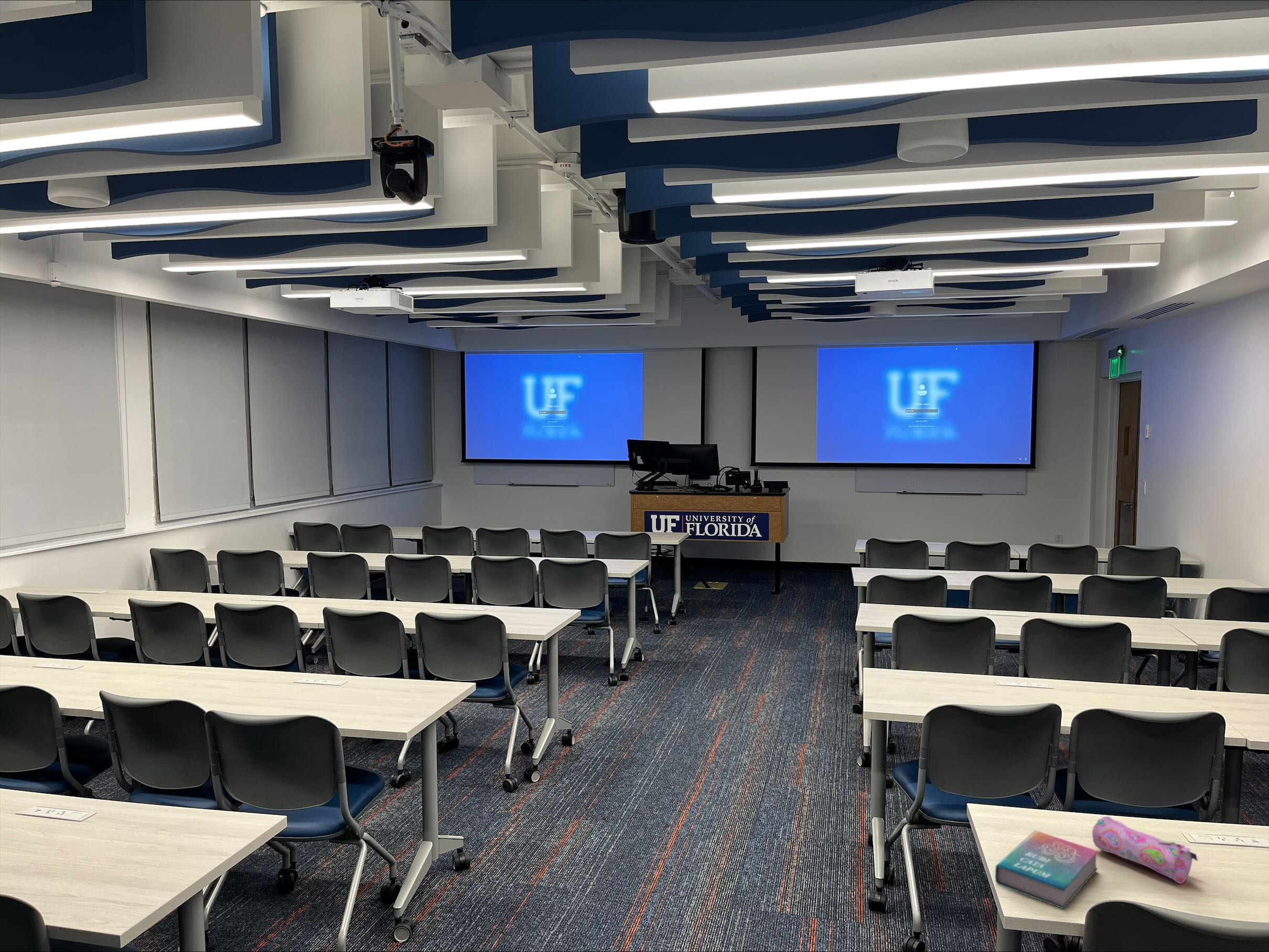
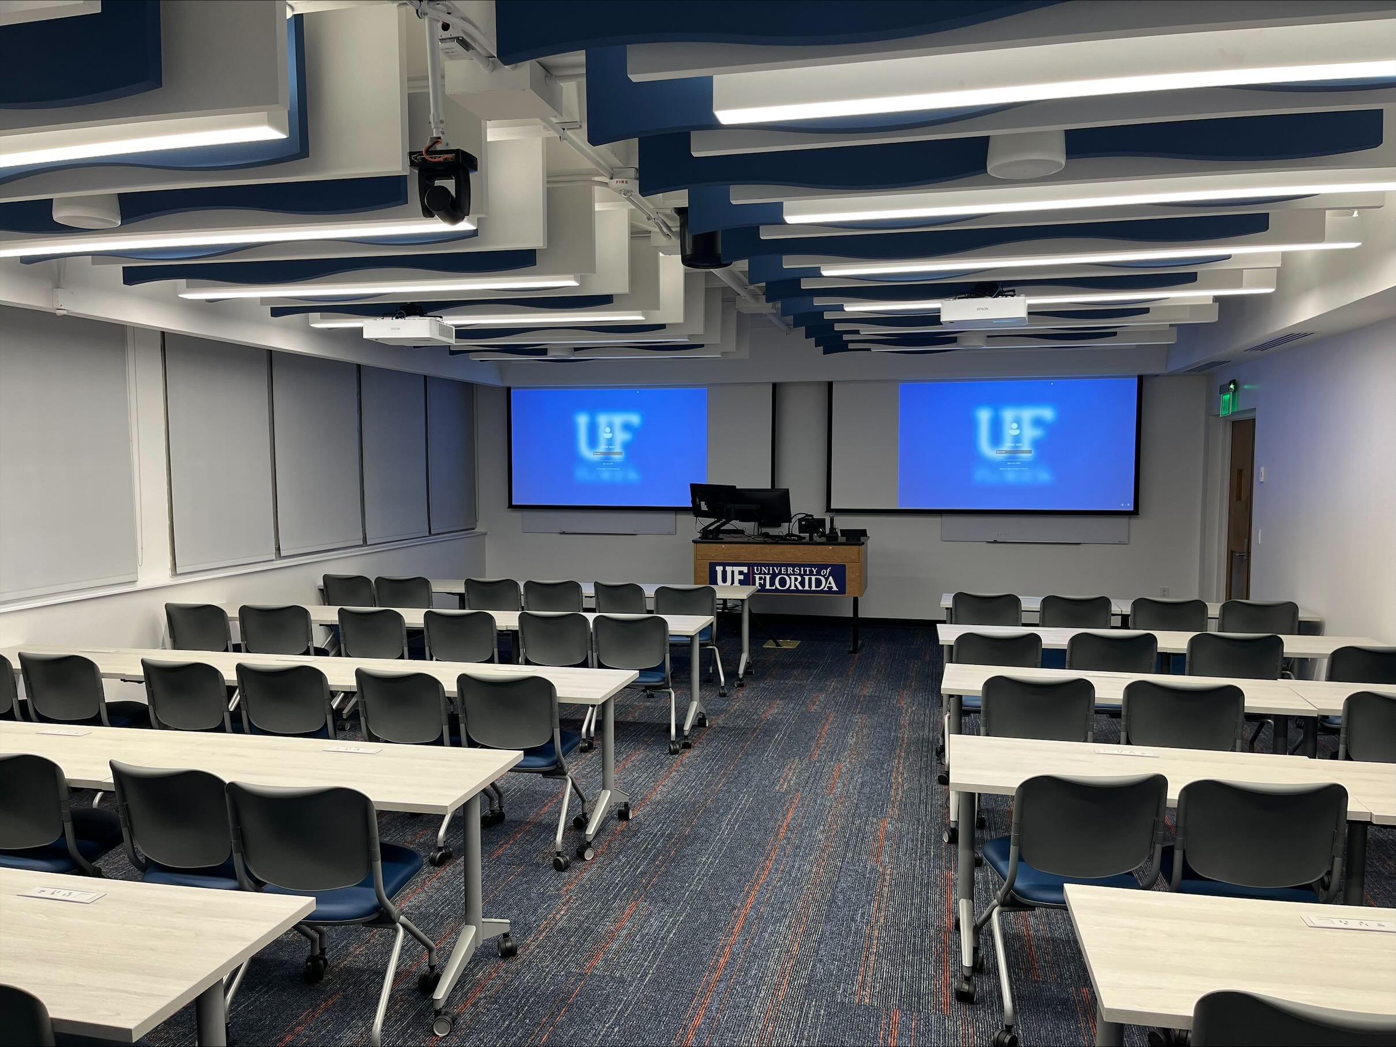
- pencil case (1142, 847)
- book (1047, 867)
